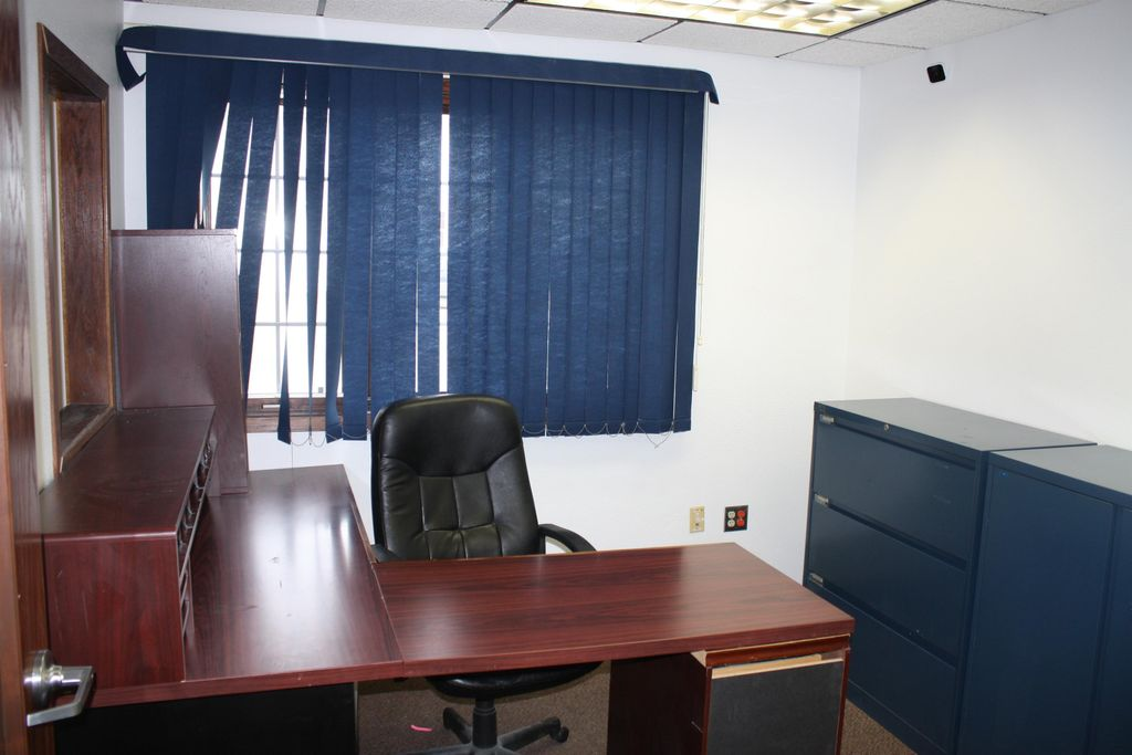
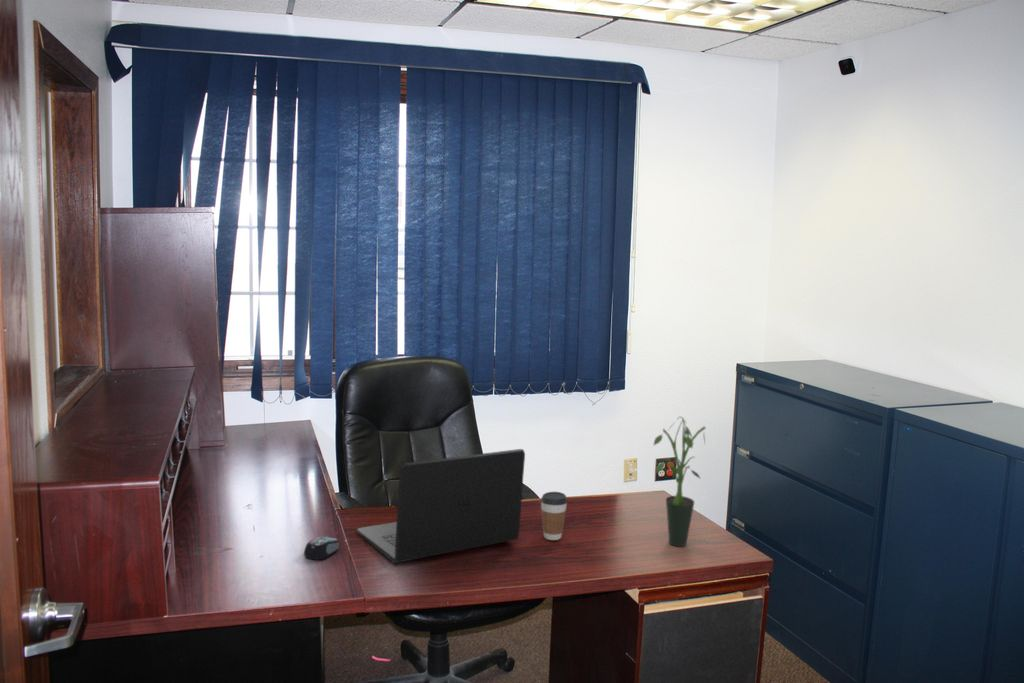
+ laptop (439, 492)
+ coffee cup (553, 516)
+ potted plant (677, 482)
+ computer mouse (321, 544)
